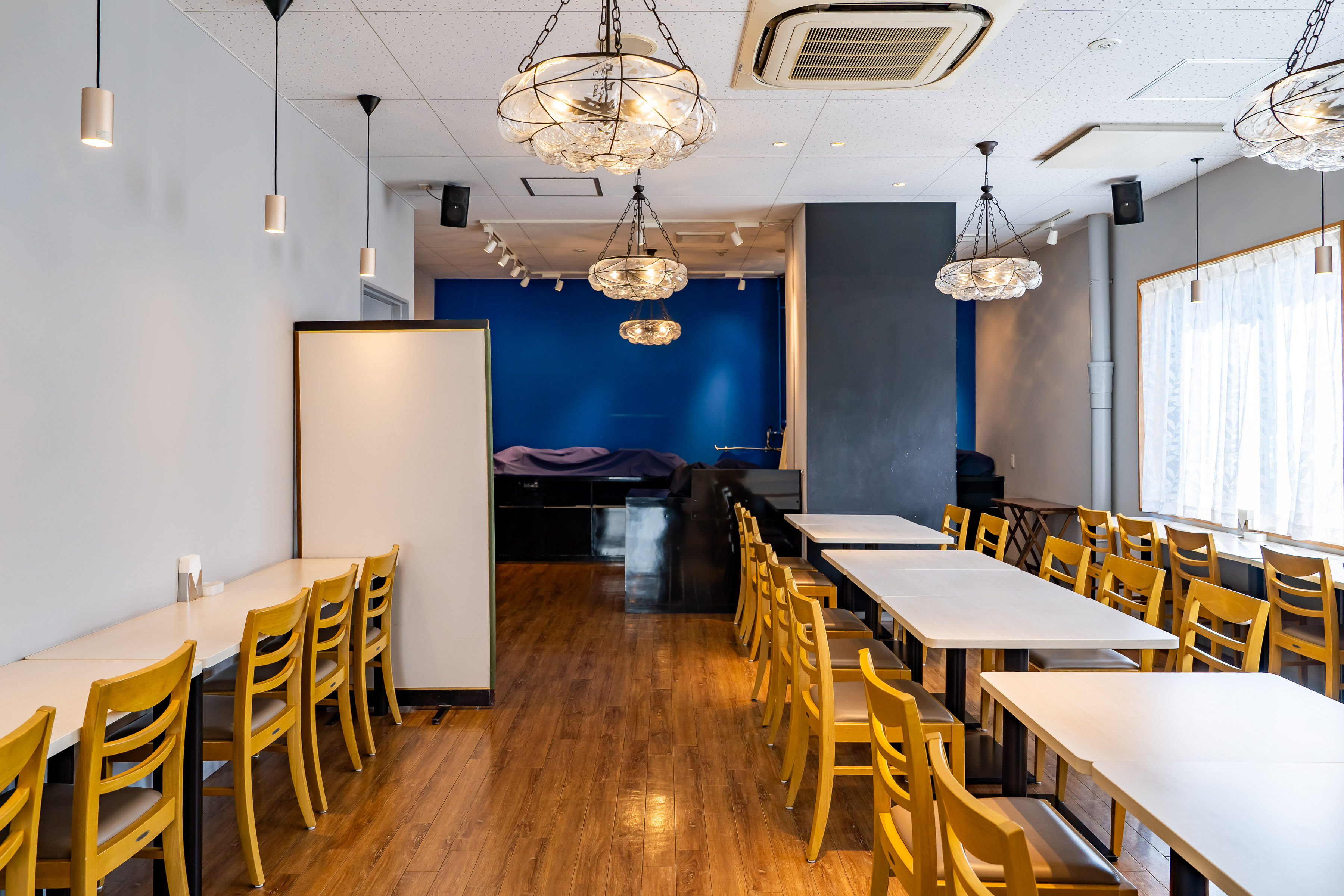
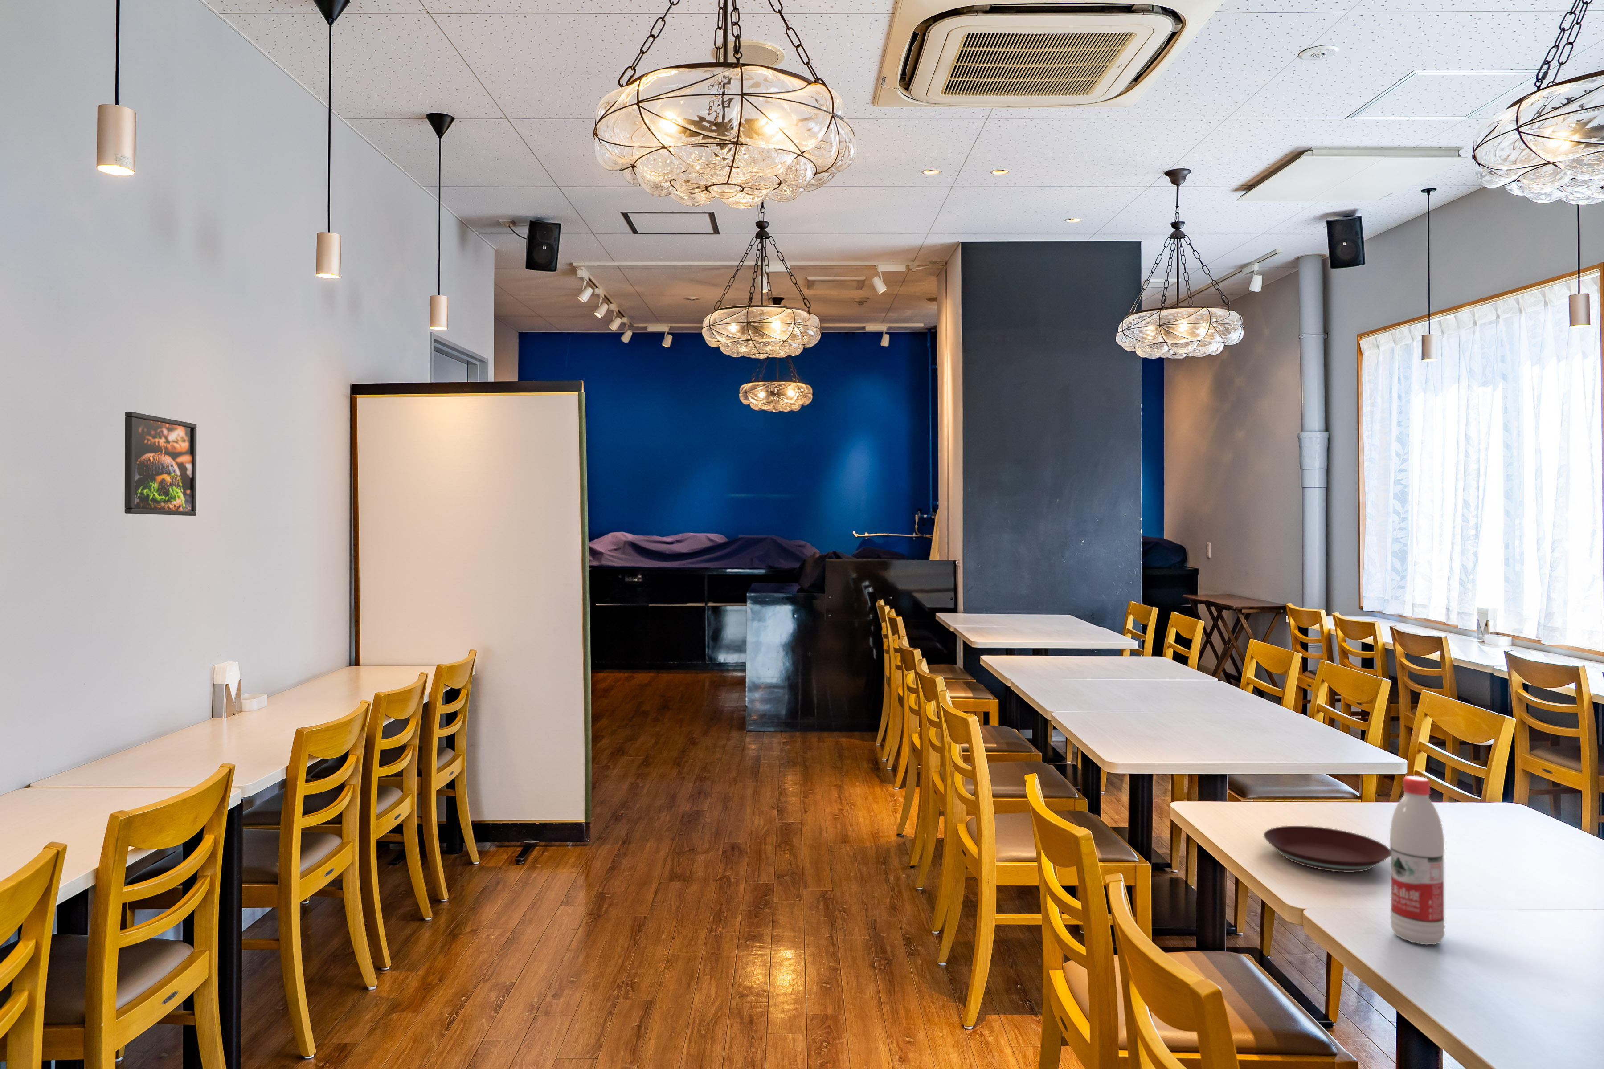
+ plate (1326, 851)
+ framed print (162, 466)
+ water bottle (1417, 858)
